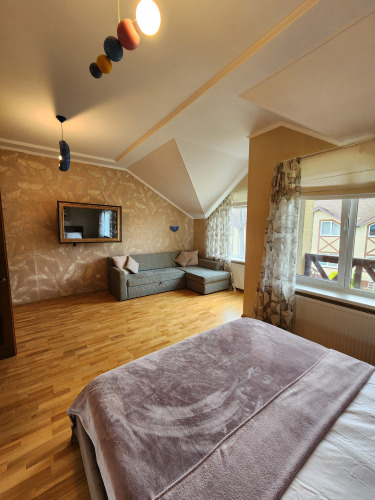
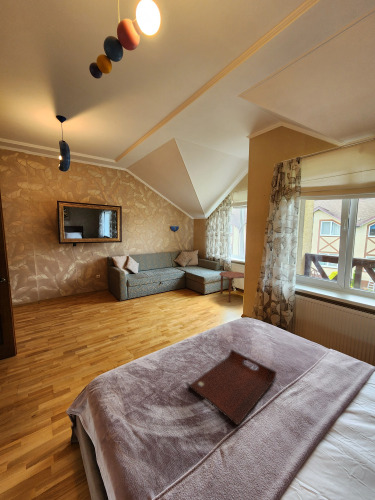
+ serving tray (232, 380)
+ side table (230, 285)
